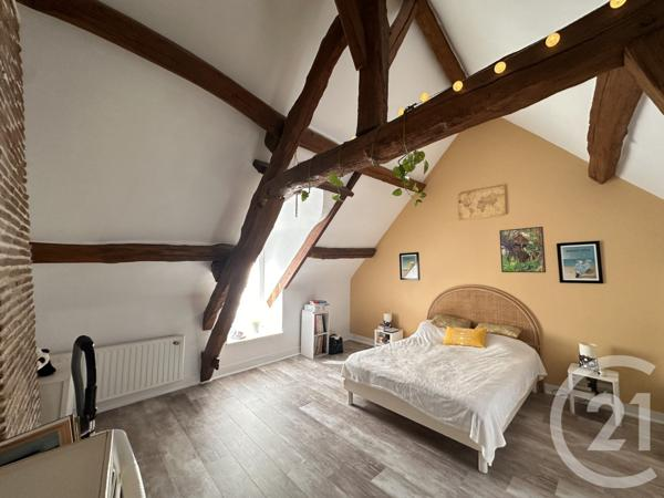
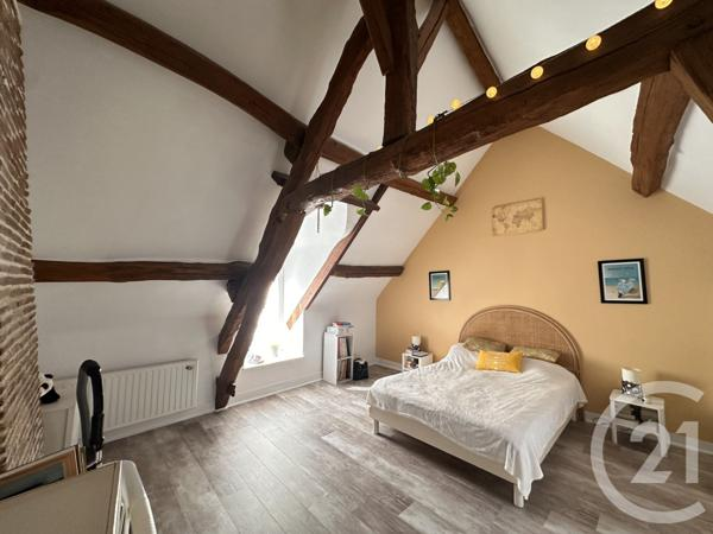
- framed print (521, 250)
